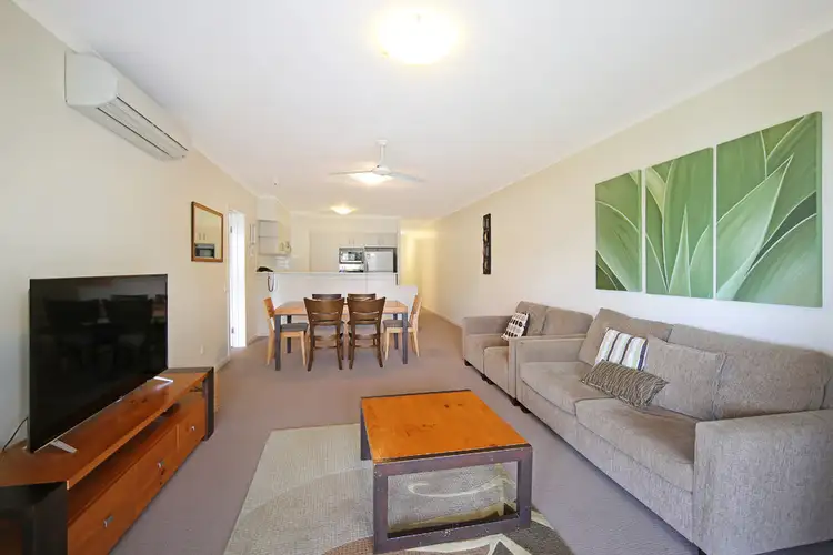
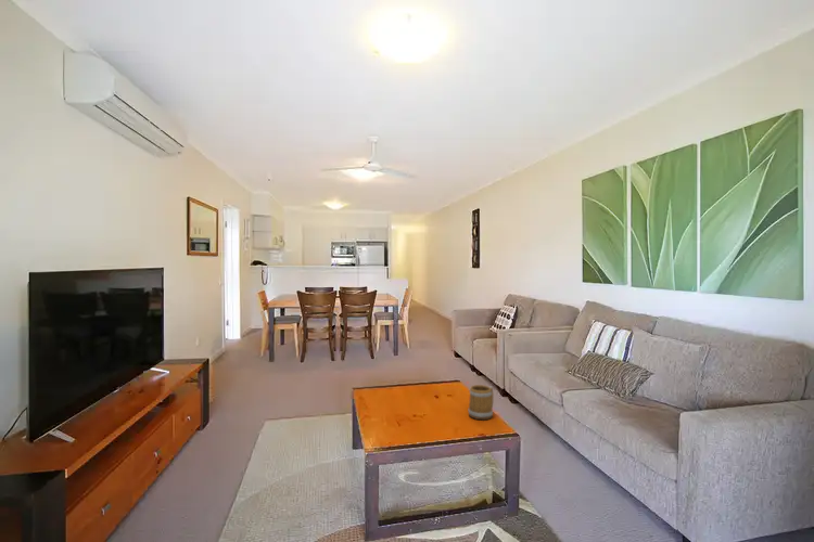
+ mug (482, 401)
